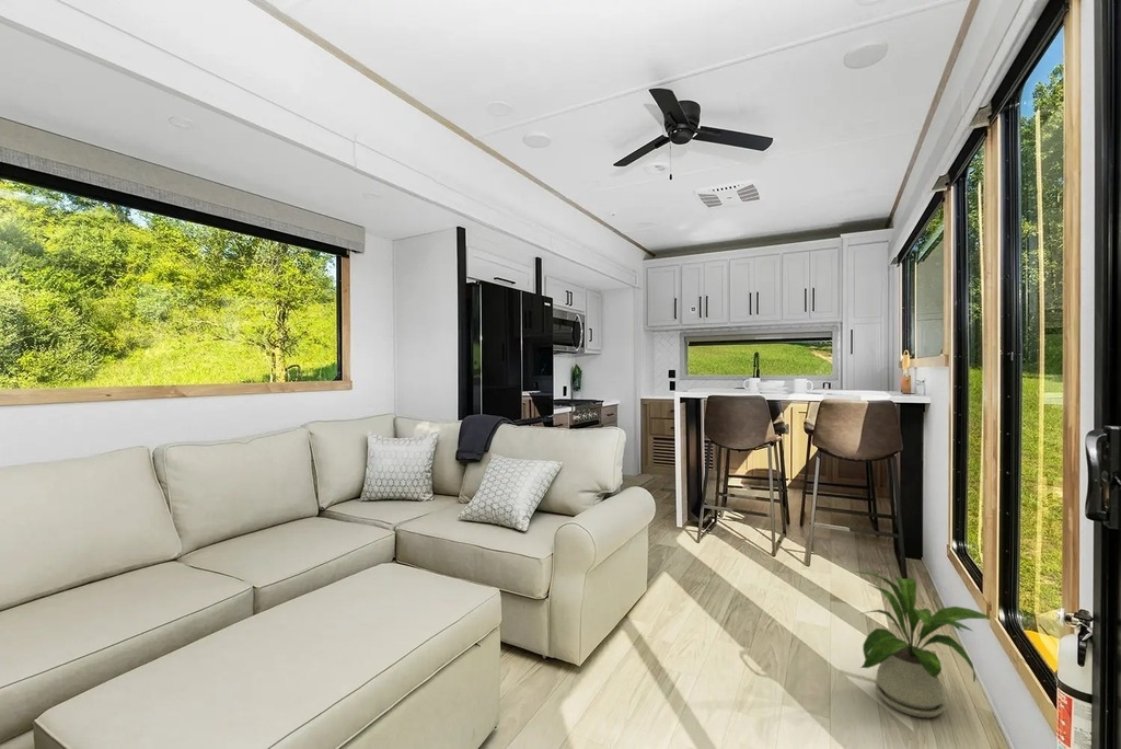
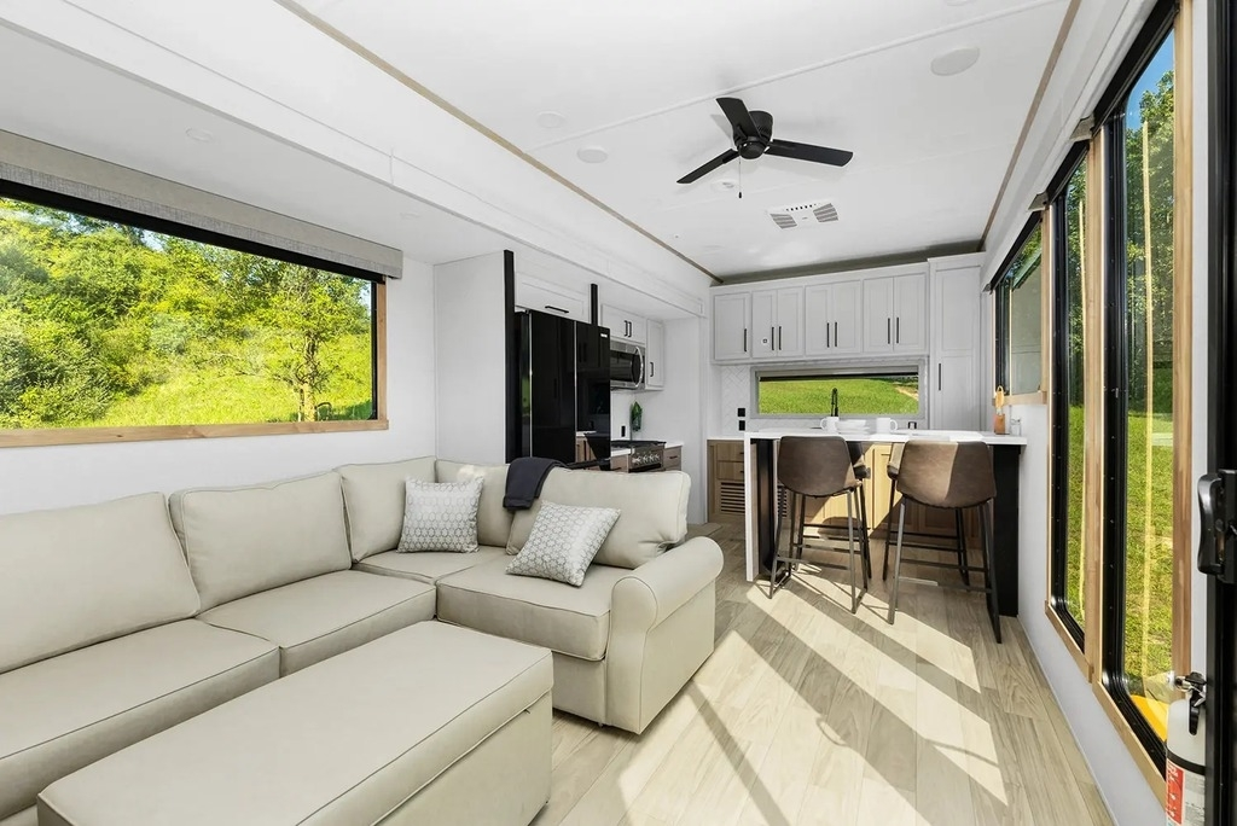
- house plant (926, 642)
